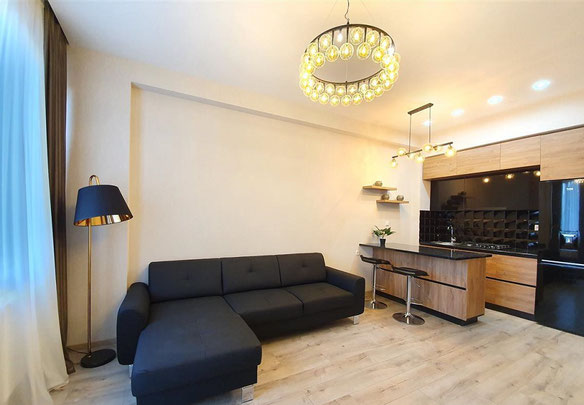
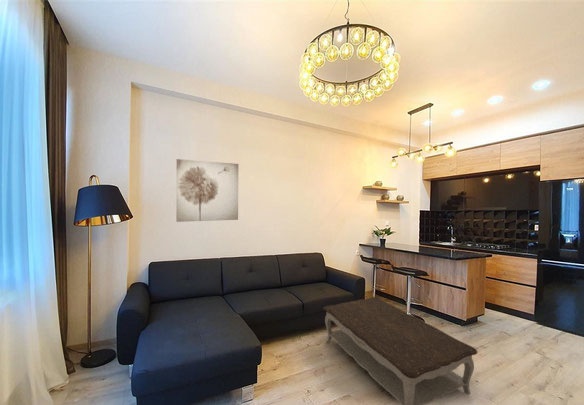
+ coffee table (387, 343)
+ wall art (209, 191)
